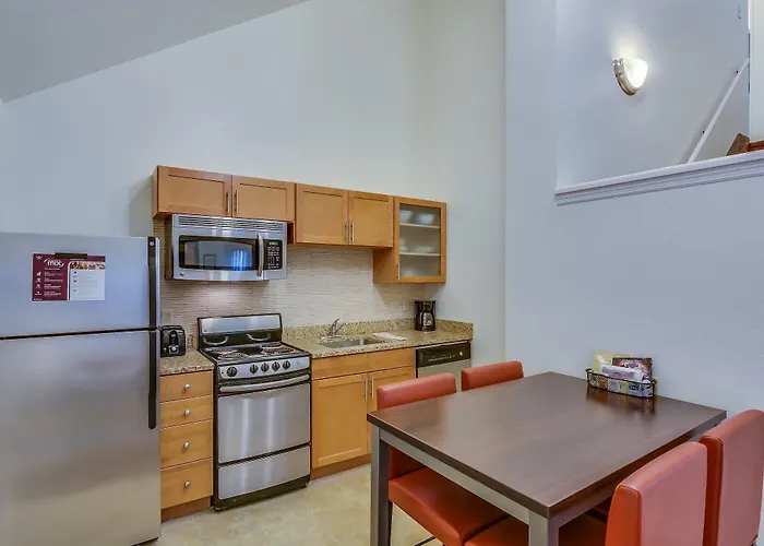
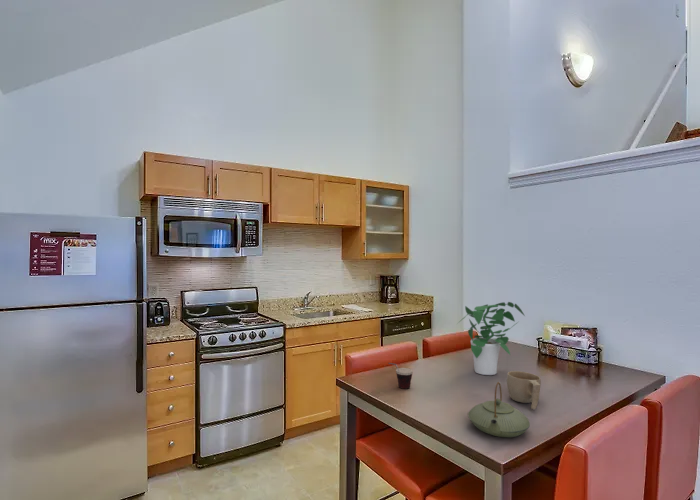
+ potted plant (490, 336)
+ cup (525, 389)
+ cup (399, 374)
+ teapot (497, 407)
